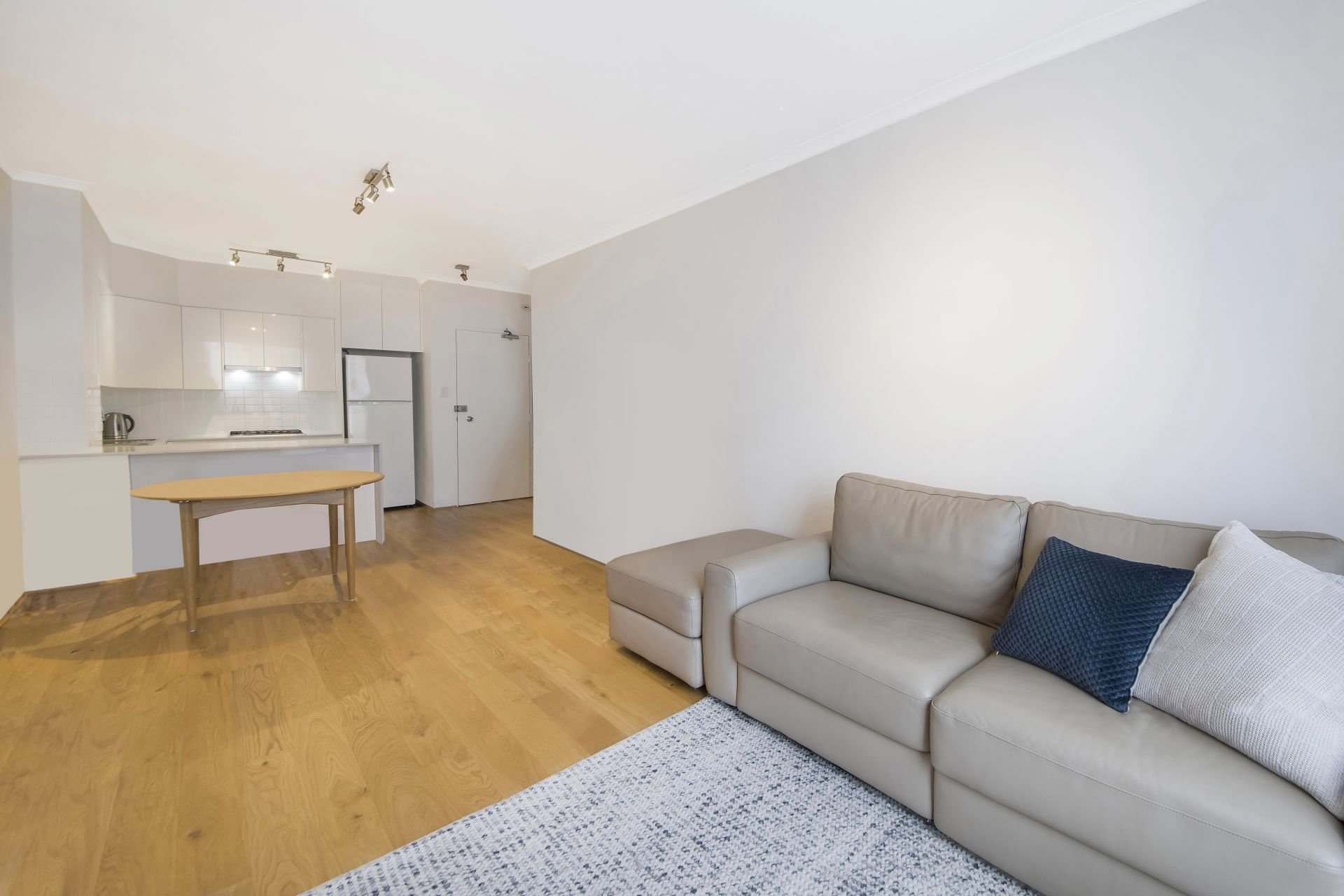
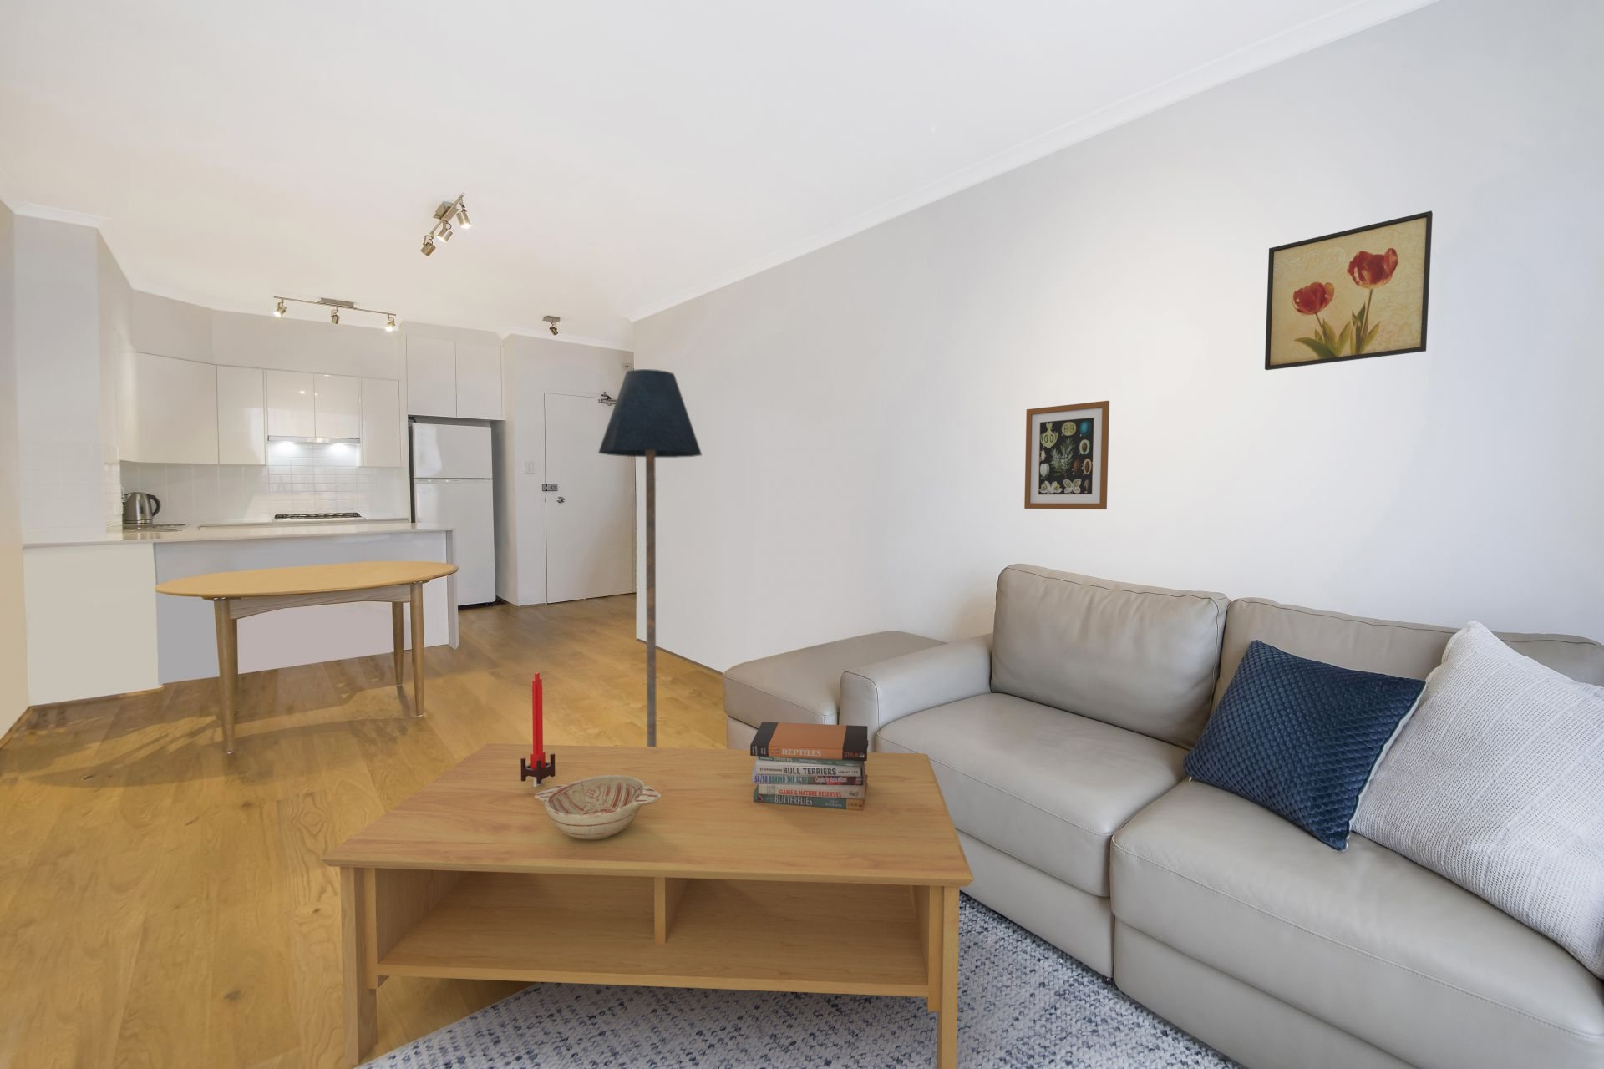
+ book stack (810, 762)
+ wall art (1344, 296)
+ coffee table (678, 885)
+ wall art (1065, 457)
+ floor lamp (650, 583)
+ candle (537, 728)
+ decorative bowl (596, 809)
